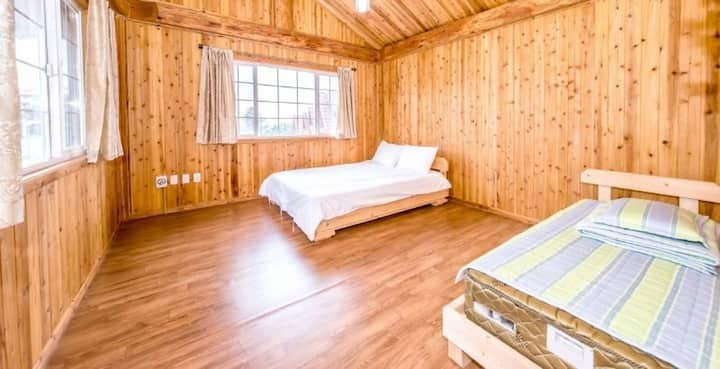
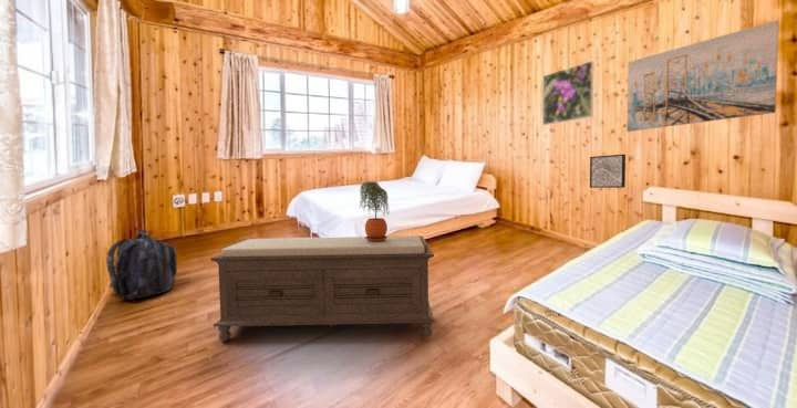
+ backpack (143, 260)
+ wall art (692, 84)
+ bench (330, 283)
+ wall art (607, 171)
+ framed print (566, 95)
+ potted plant (373, 210)
